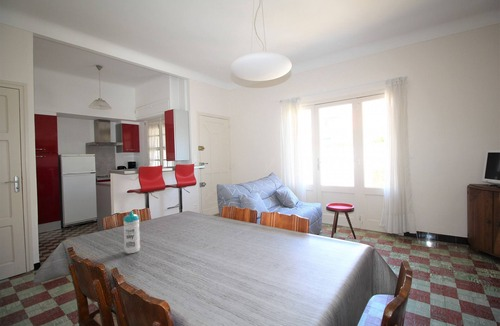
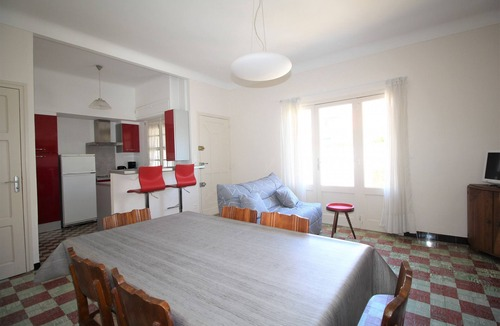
- water bottle (131, 231)
